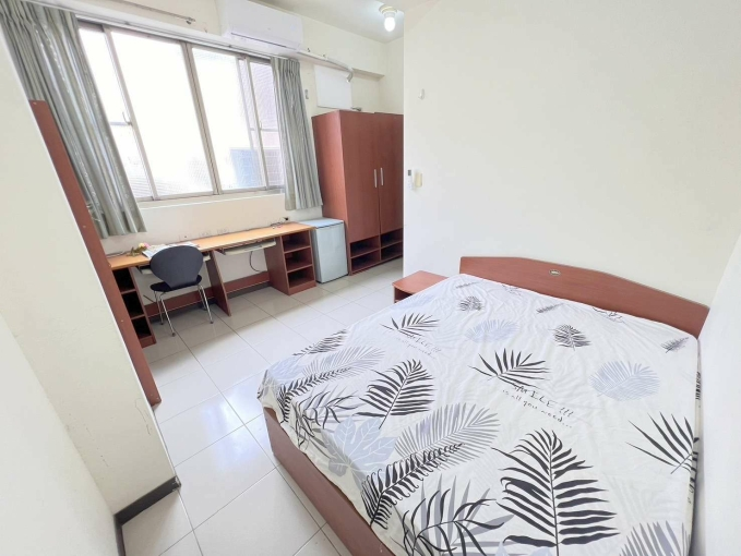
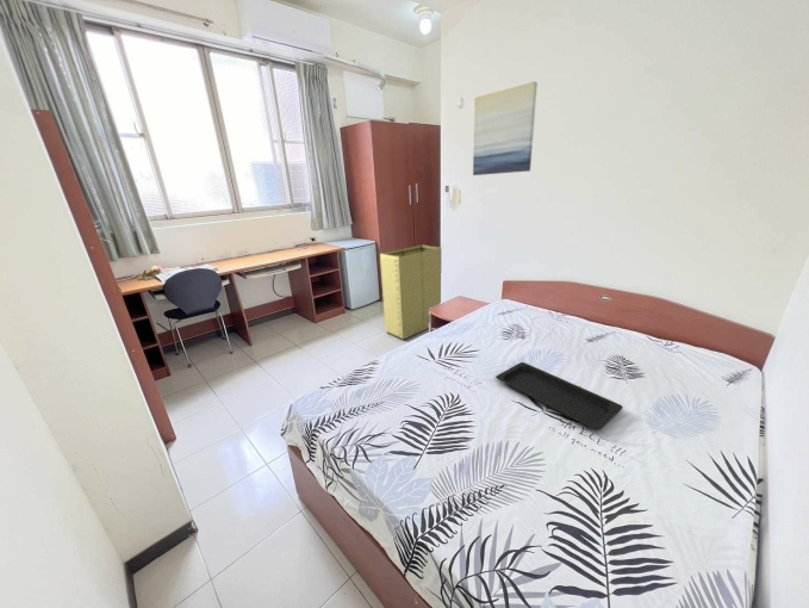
+ serving tray (553, 392)
+ laundry hamper (412, 290)
+ wall art (502, 134)
